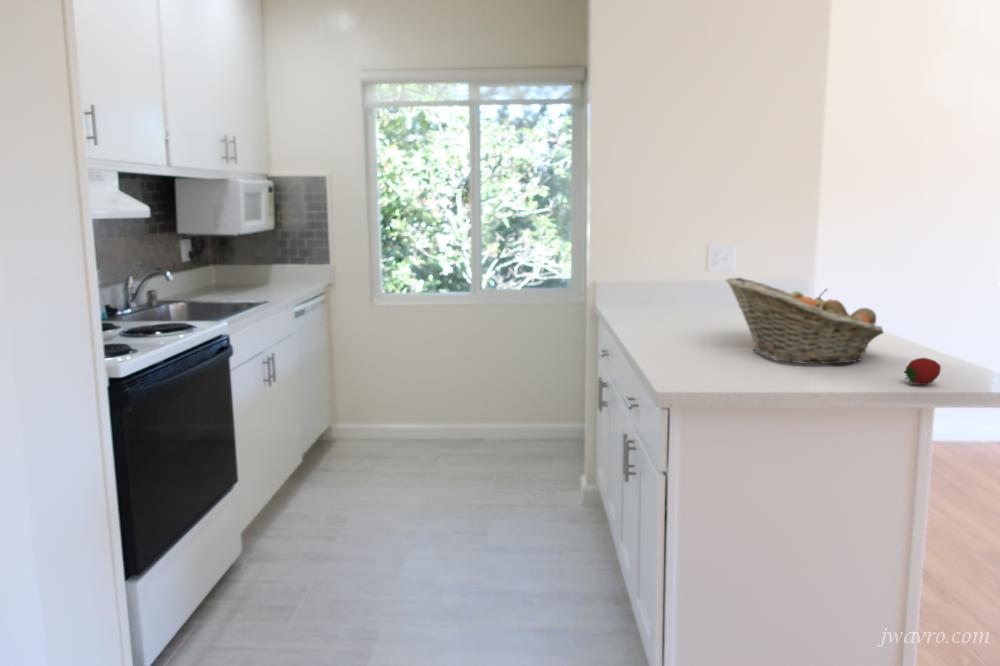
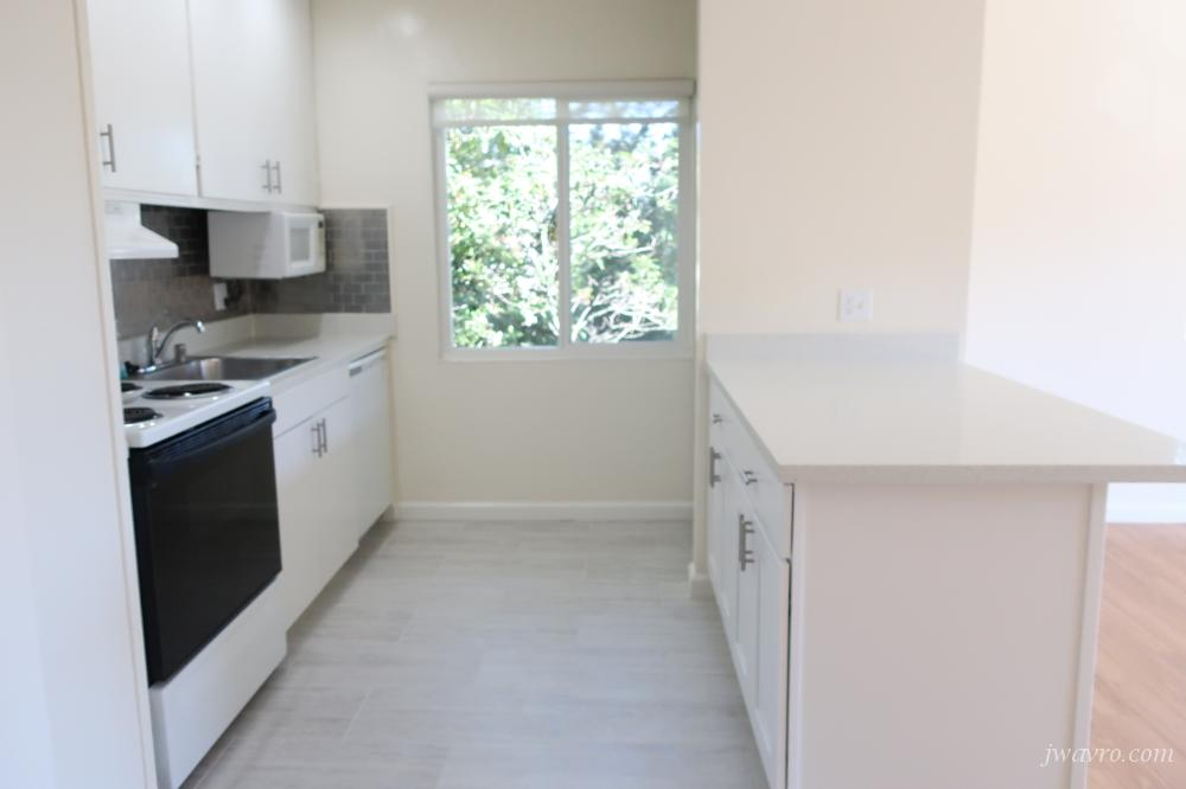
- fruit basket (800, 316)
- fruit (924, 371)
